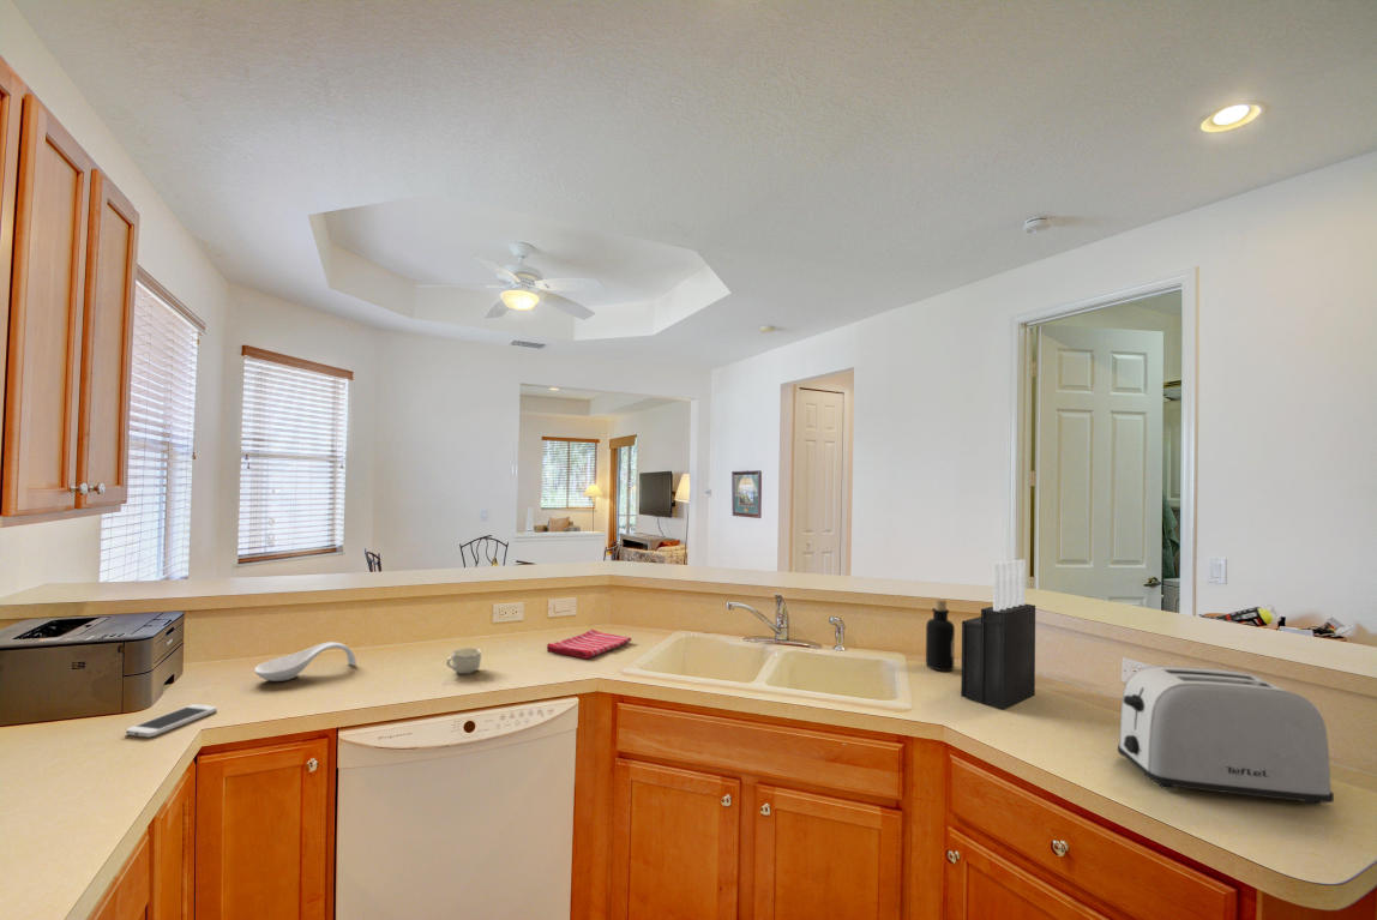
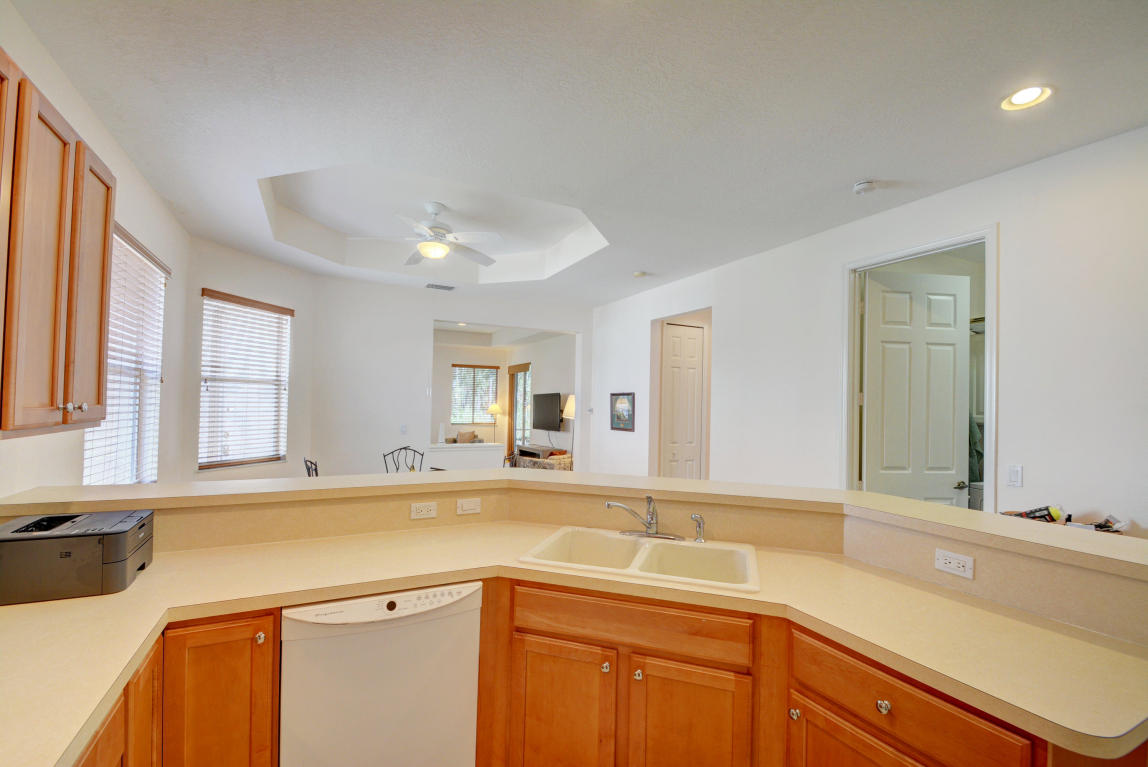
- dish towel (589, 643)
- knife block (994, 626)
- cup (462, 662)
- bottle (939, 633)
- spoon rest (306, 660)
- toaster (1213, 727)
- smartphone (173, 718)
